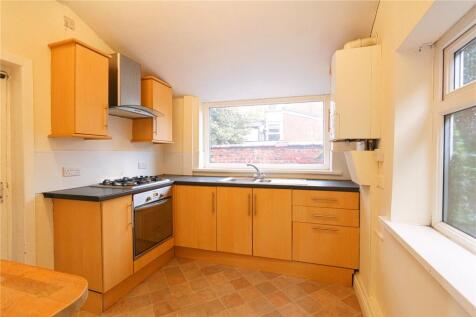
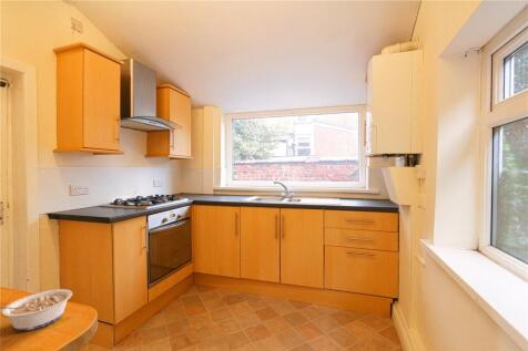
+ legume (37, 309)
